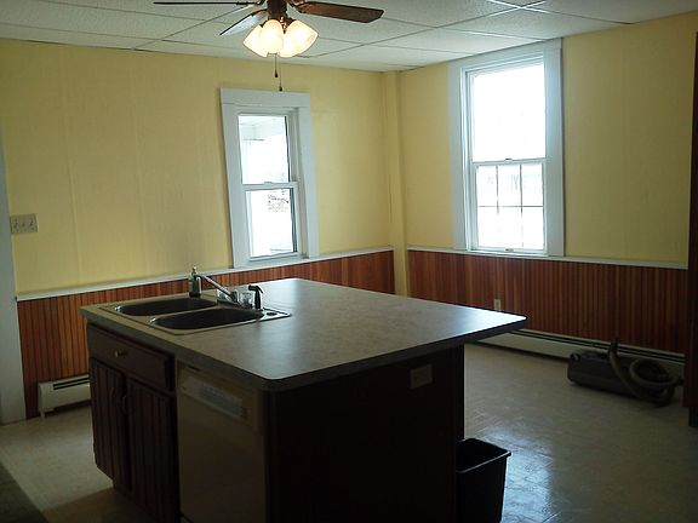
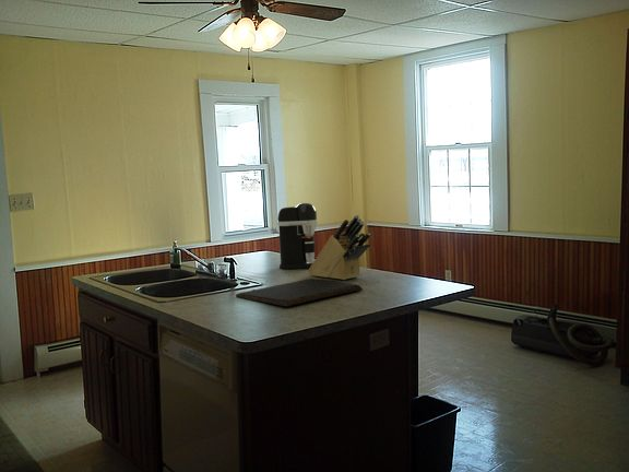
+ coffee maker (298, 235)
+ cutting board (299, 290)
+ knife block (339, 246)
